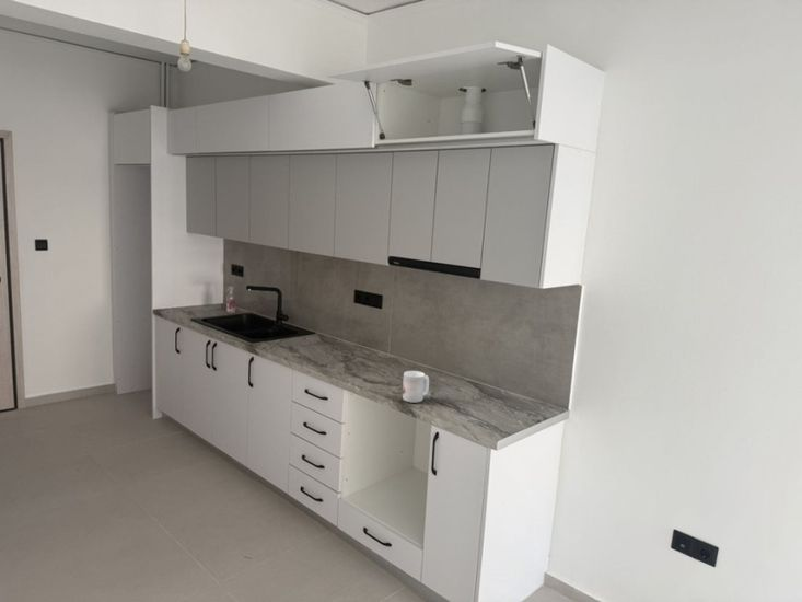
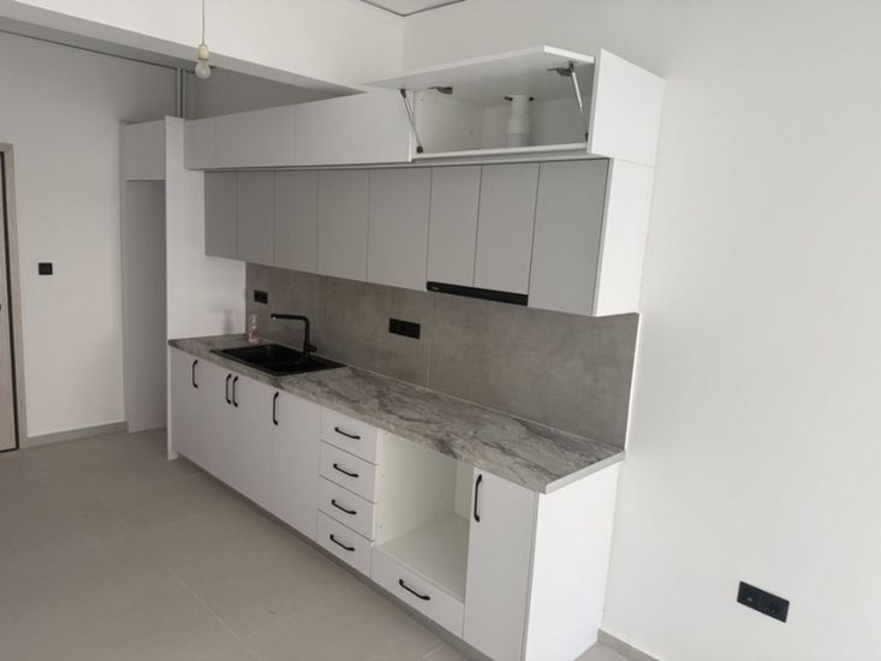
- mug (415, 385)
